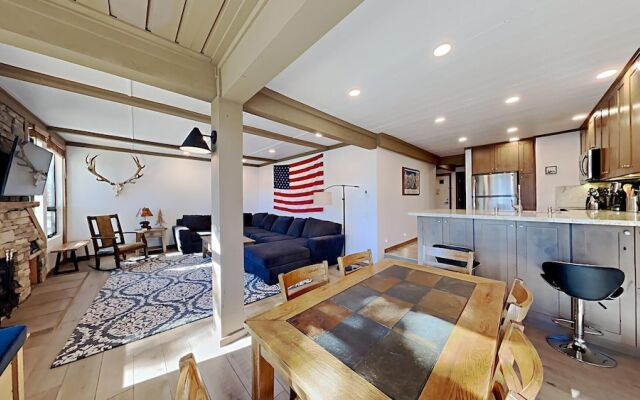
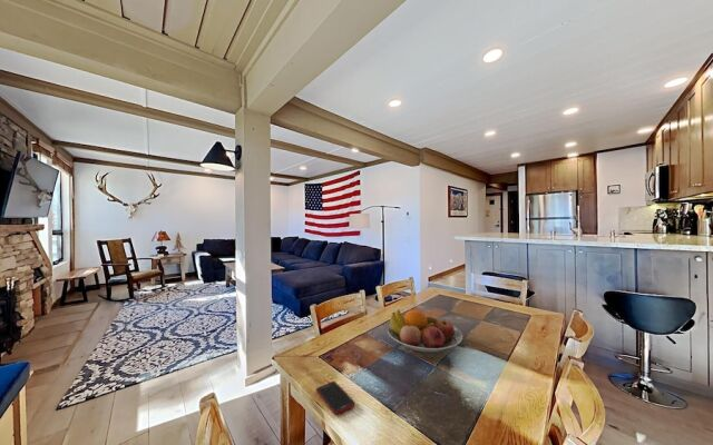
+ fruit bowl (423, 328)
+ cell phone (334, 396)
